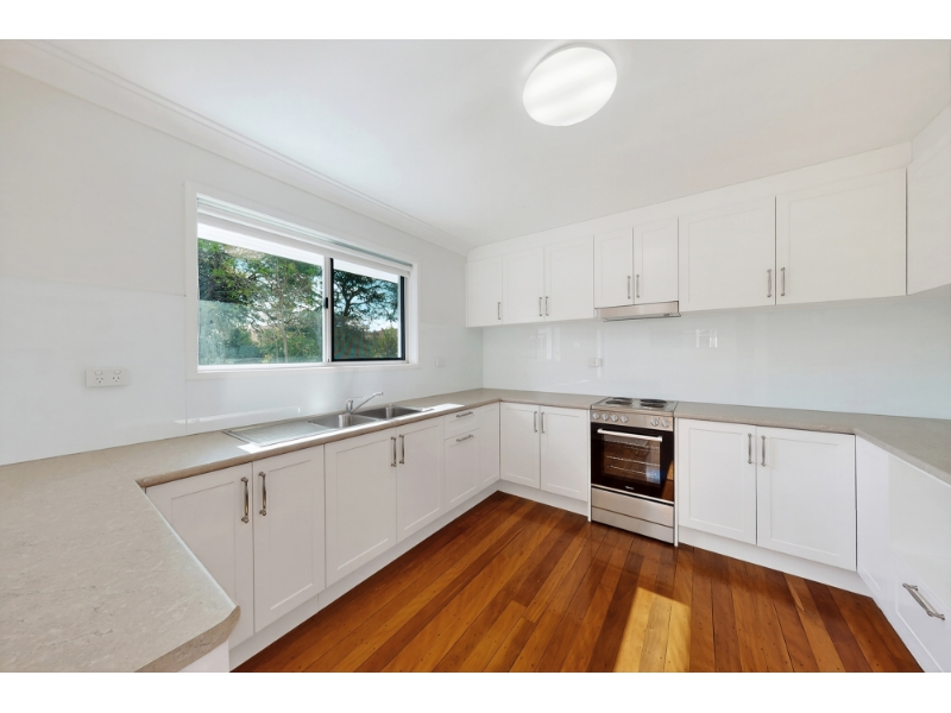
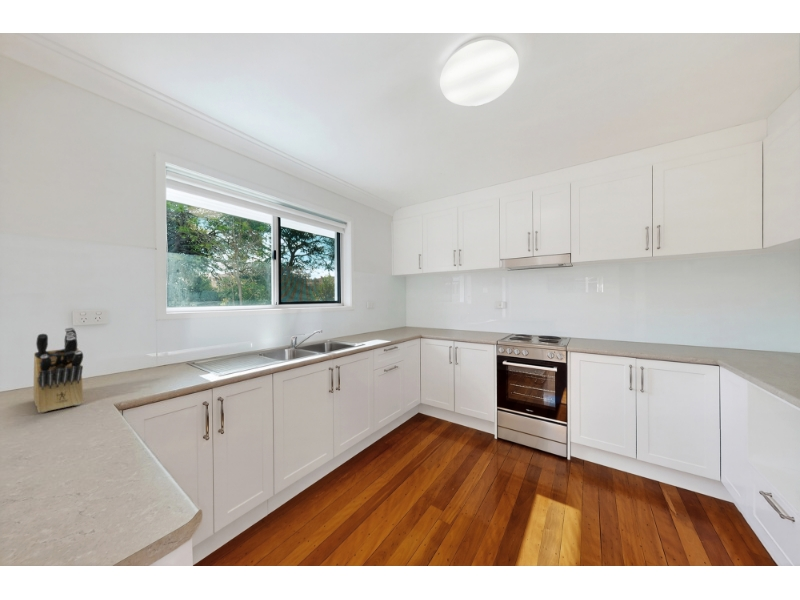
+ knife block (57, 365)
